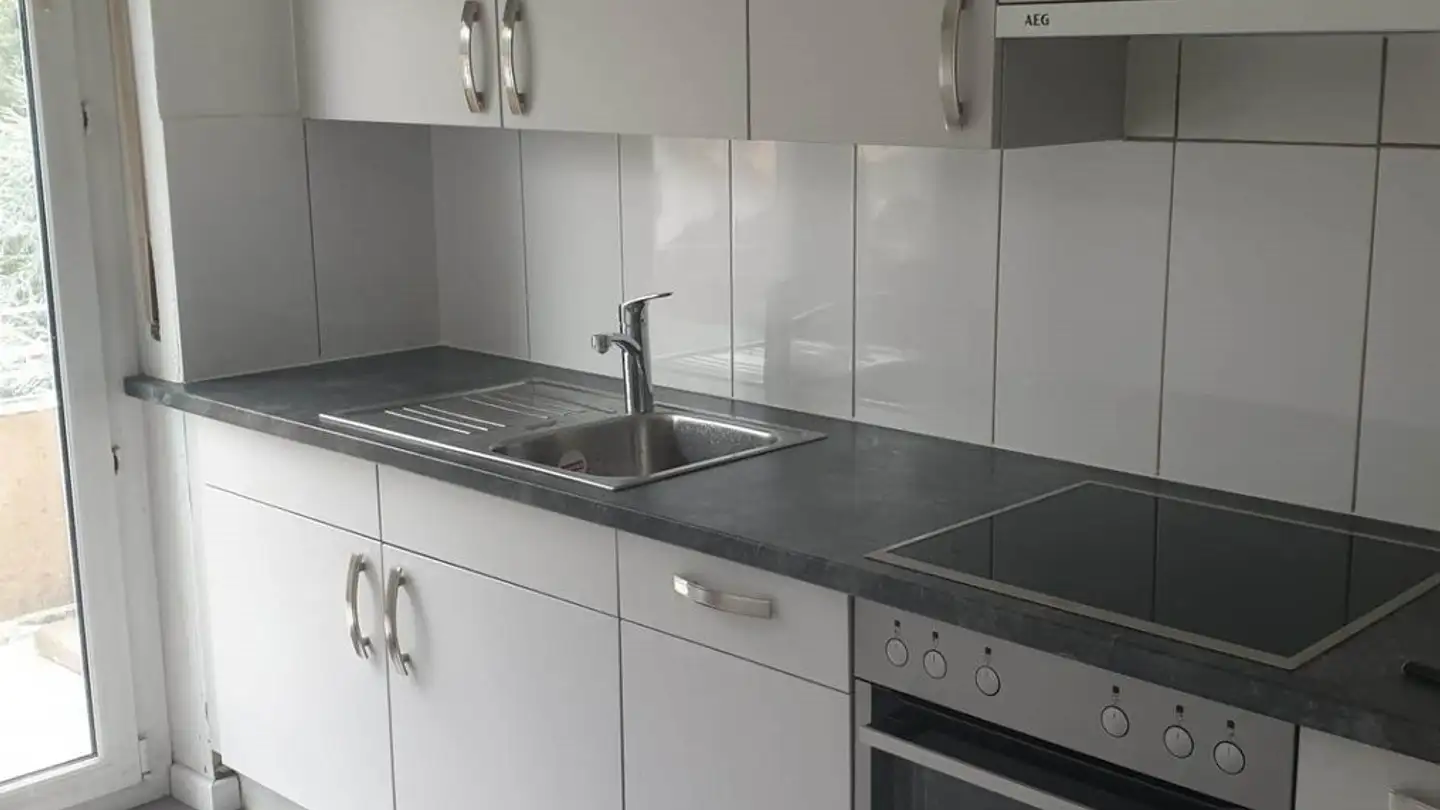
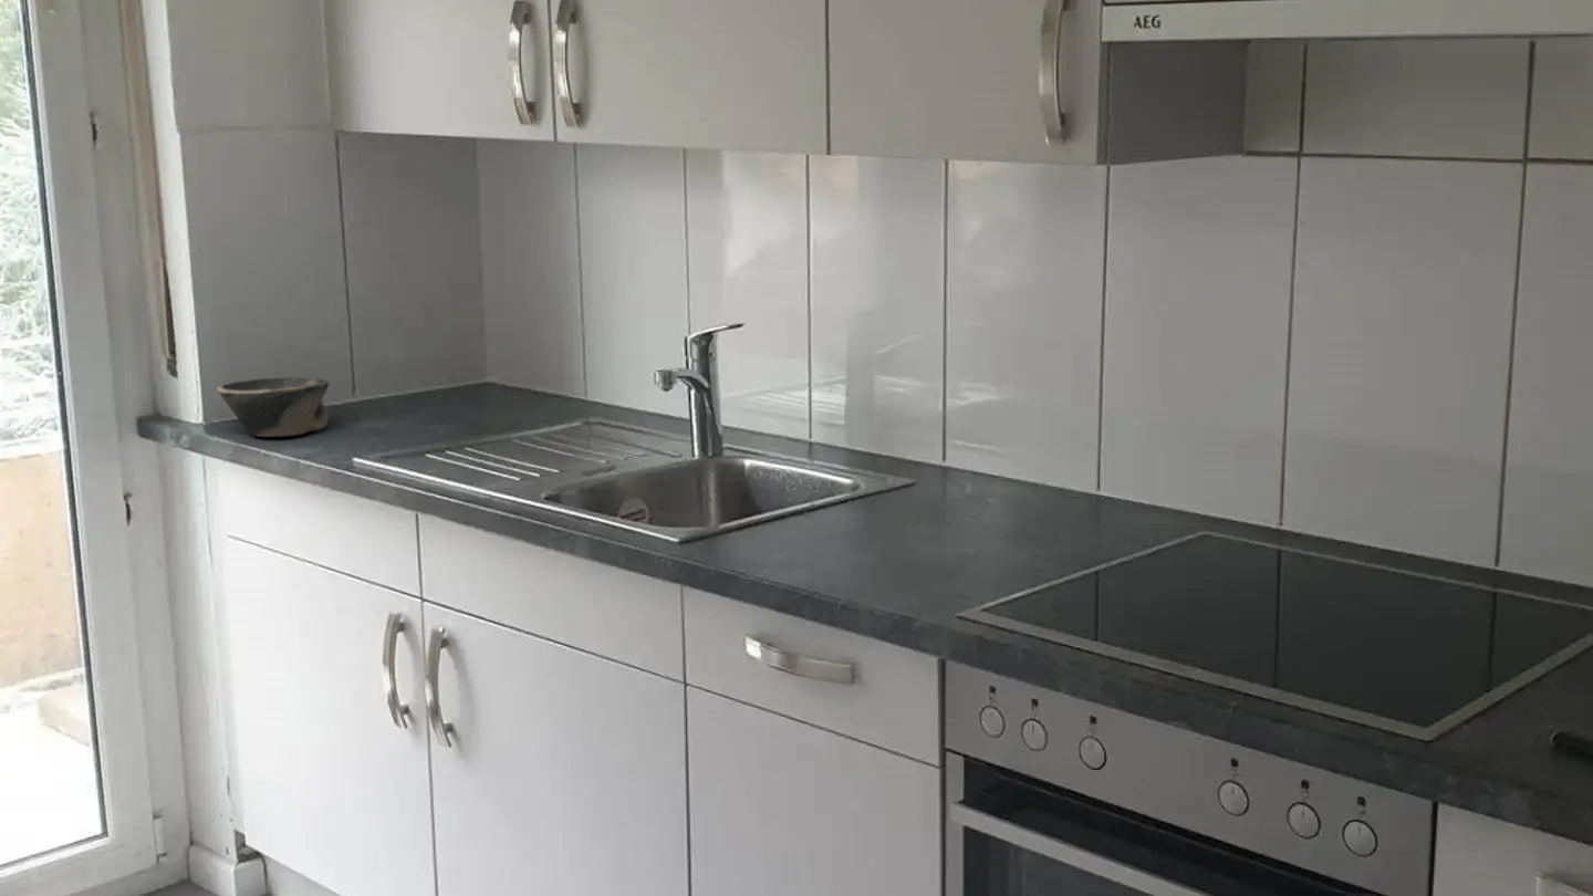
+ bowl (274, 408)
